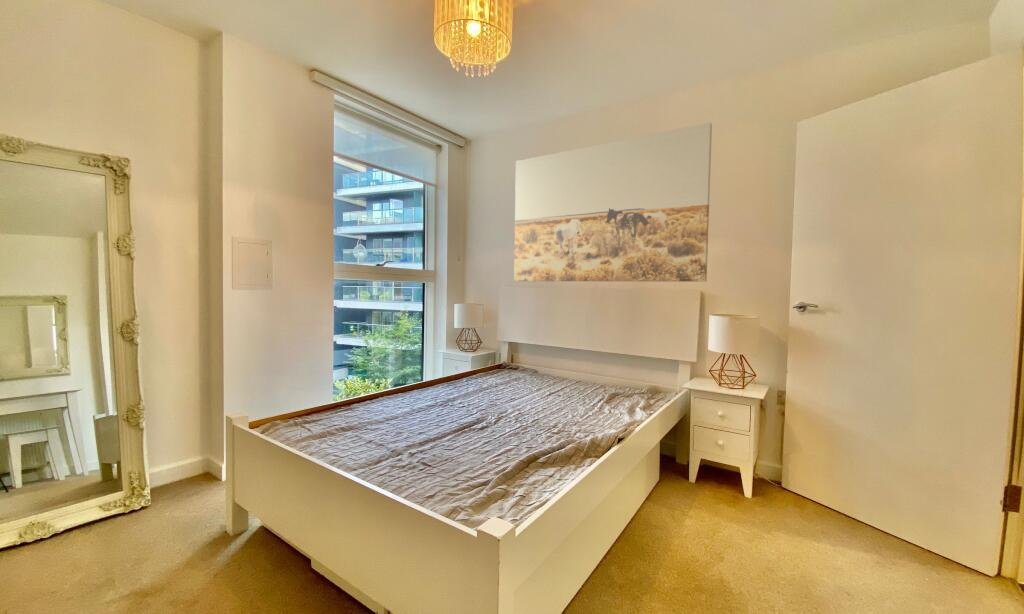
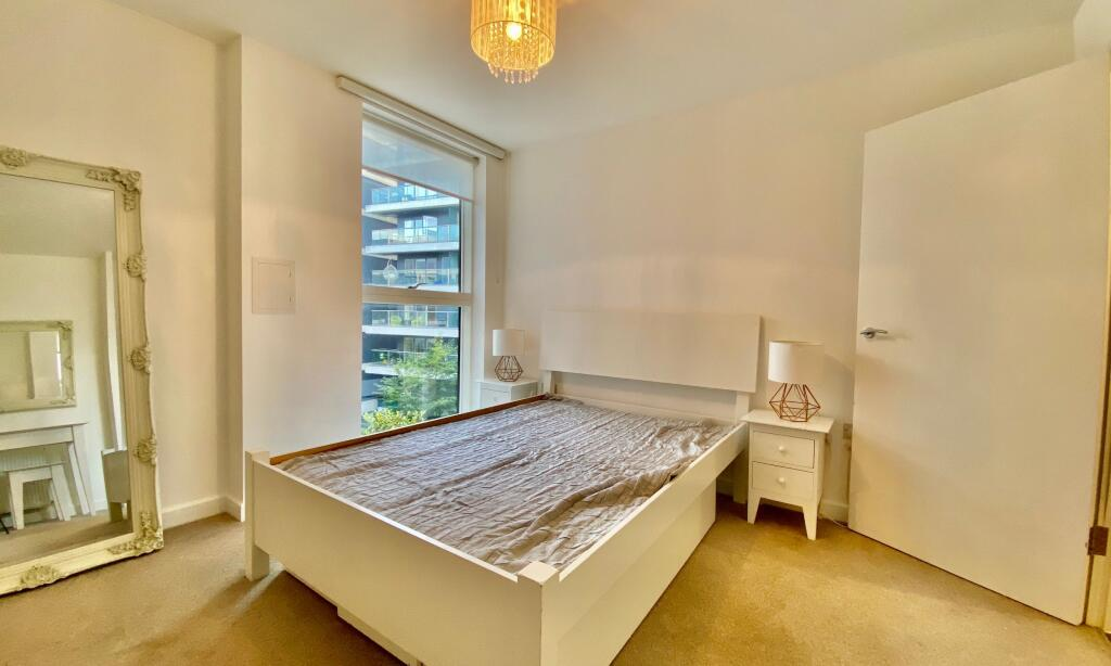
- wall art (599, 213)
